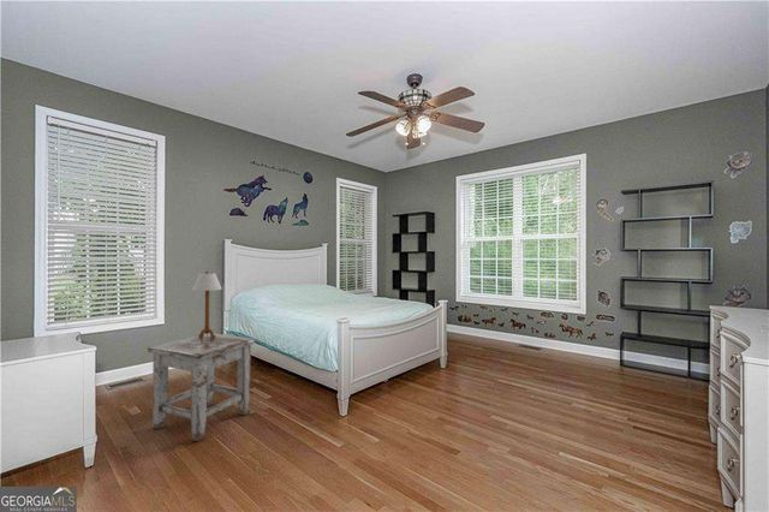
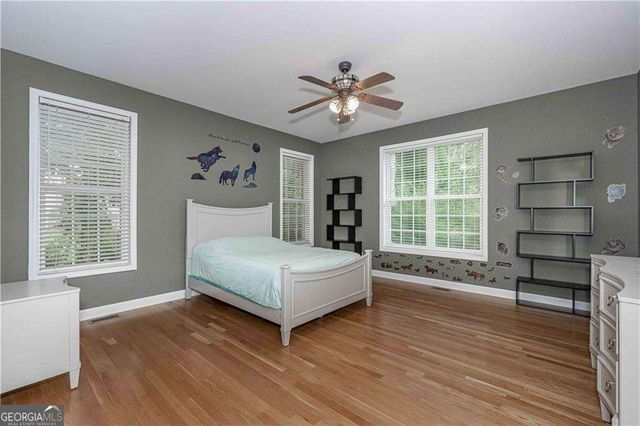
- table lamp (207, 303)
- stool (203, 381)
